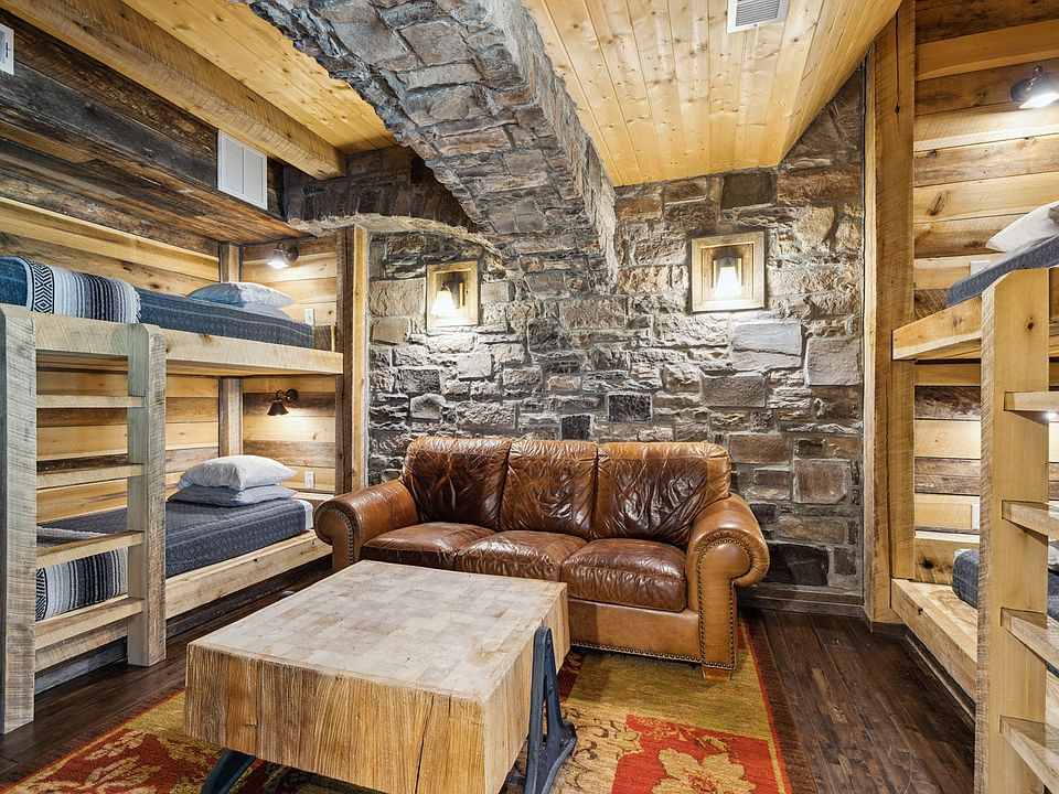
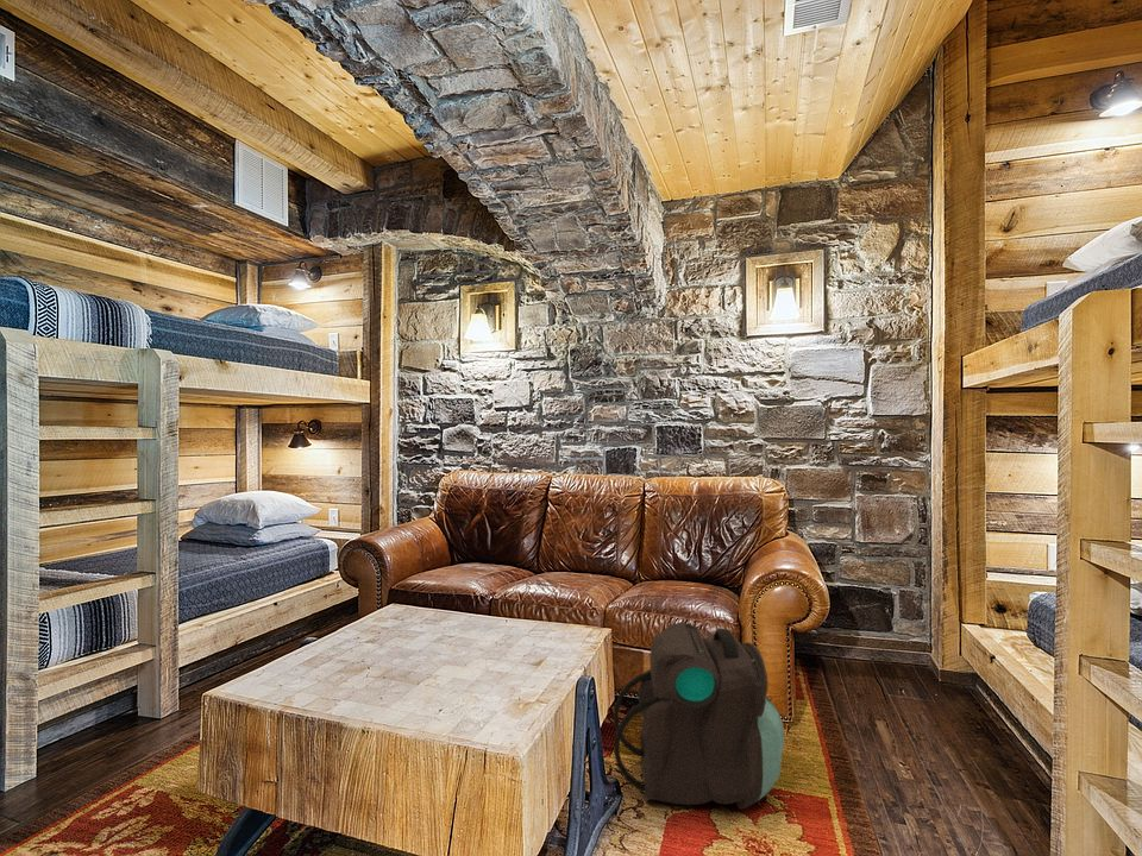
+ backpack (697, 705)
